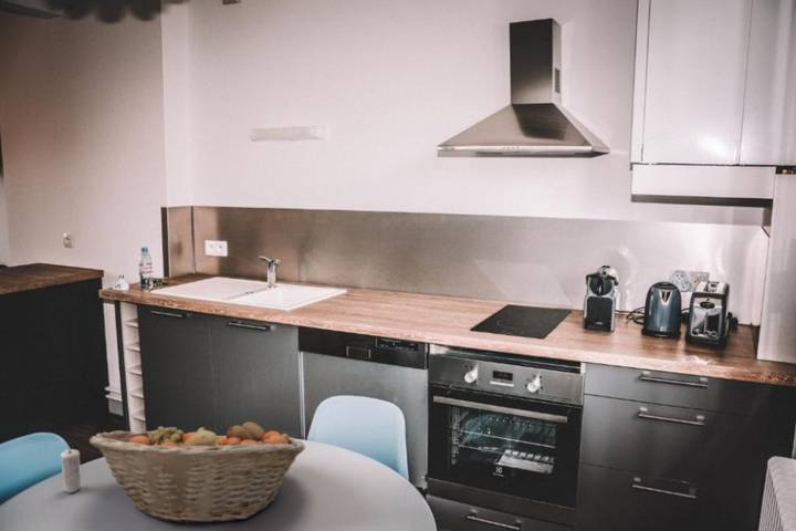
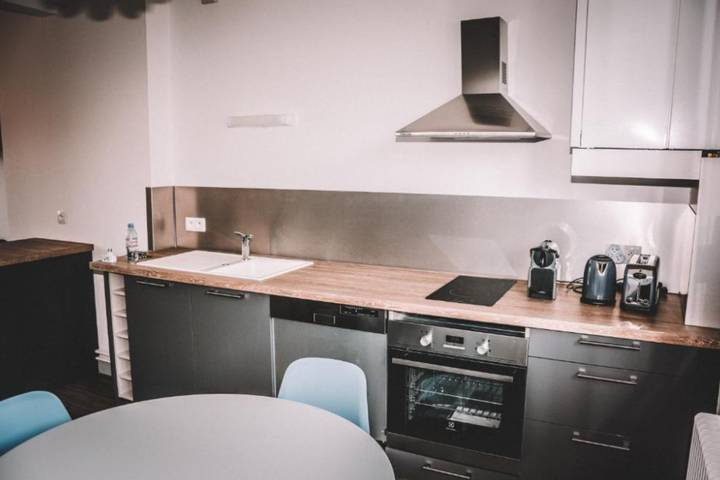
- candle (71, 466)
- fruit basket (200, 457)
